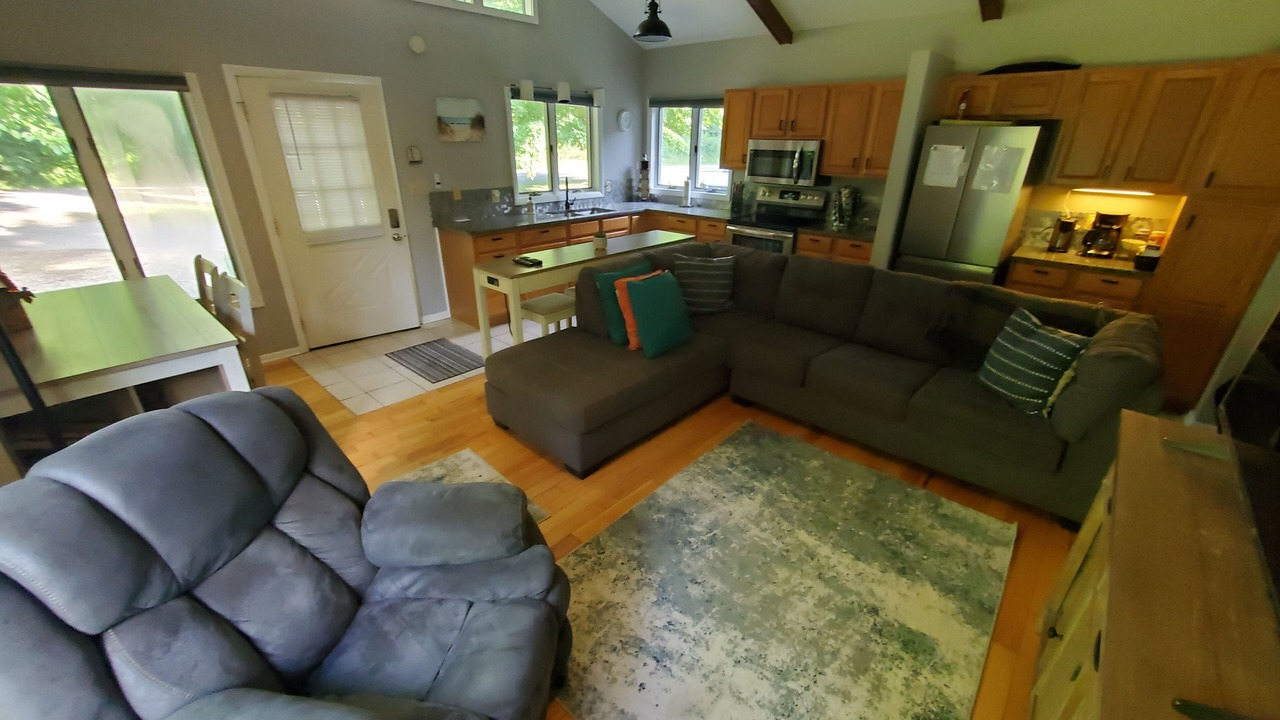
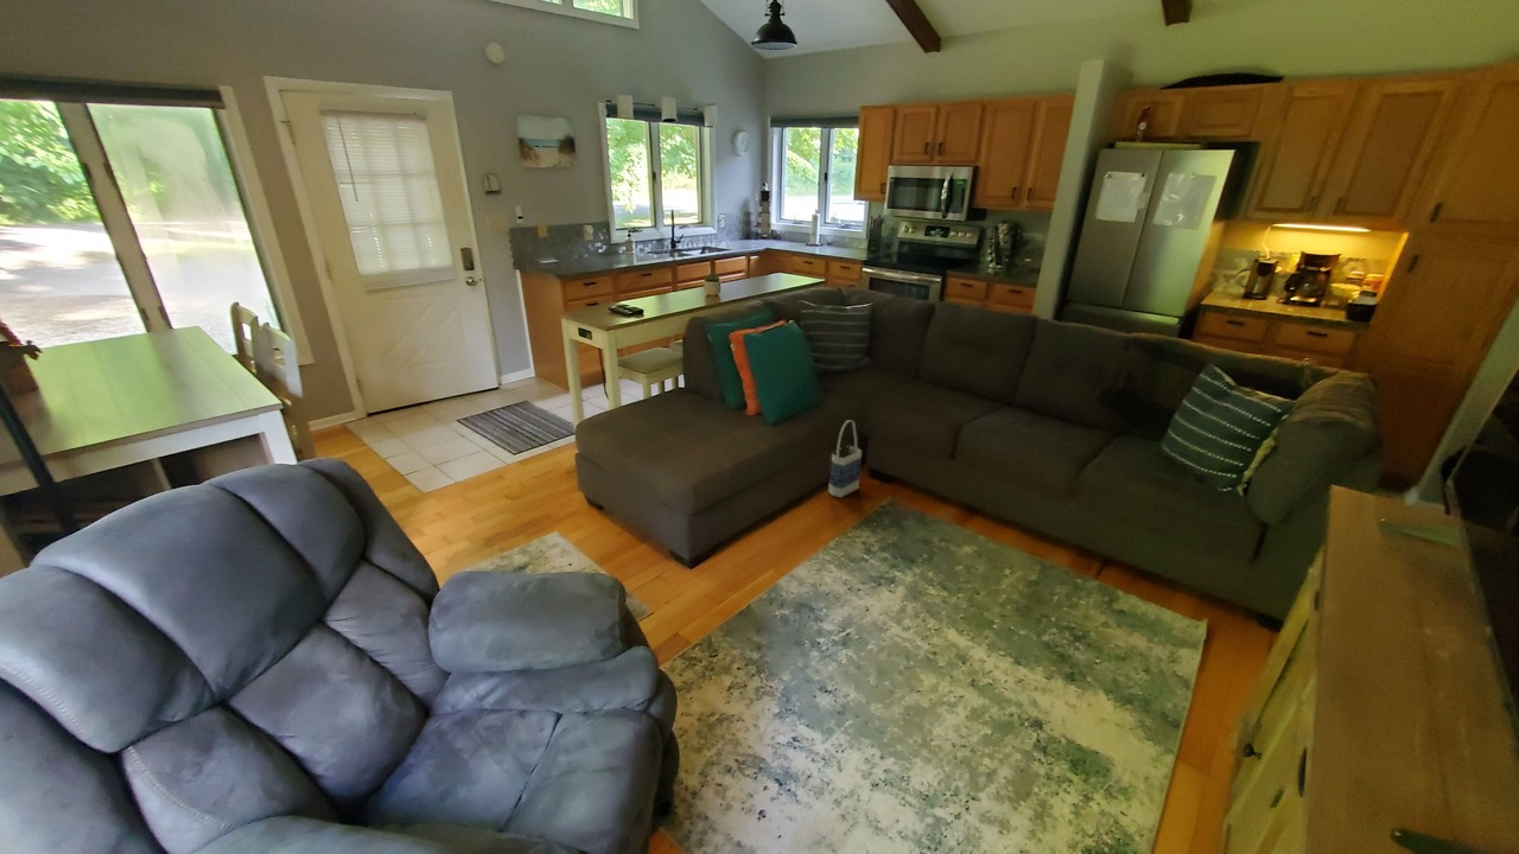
+ bag (846, 457)
